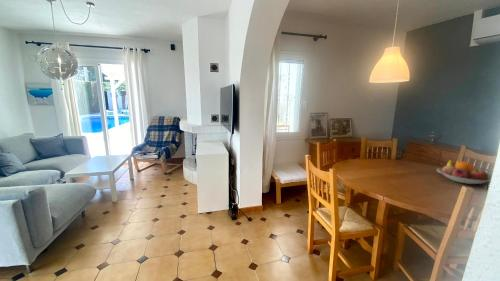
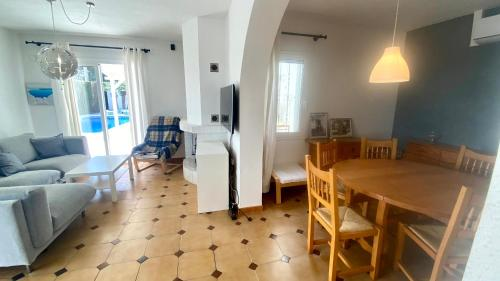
- fruit bowl (464, 171)
